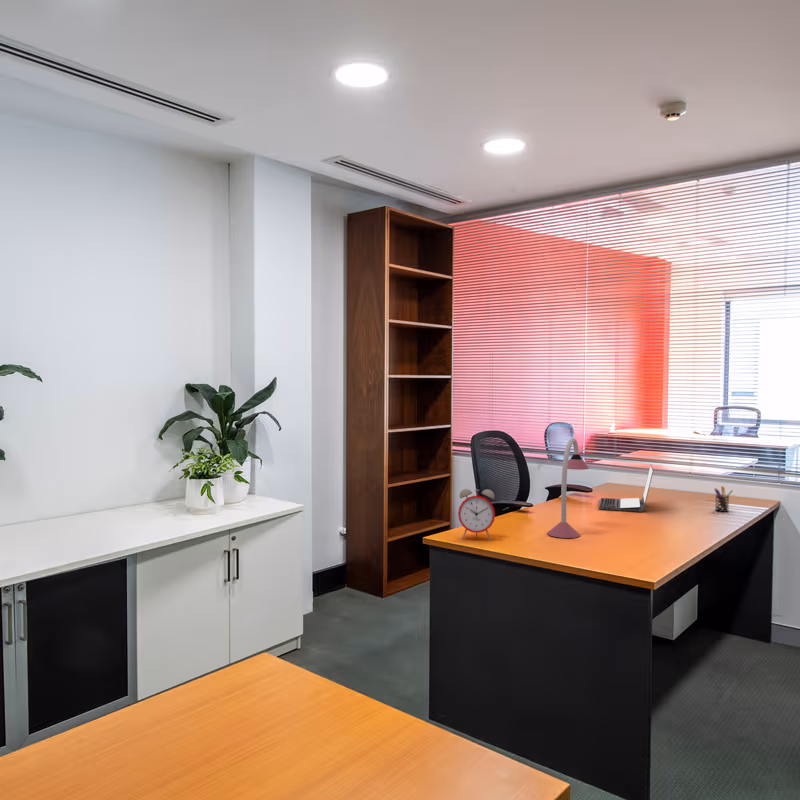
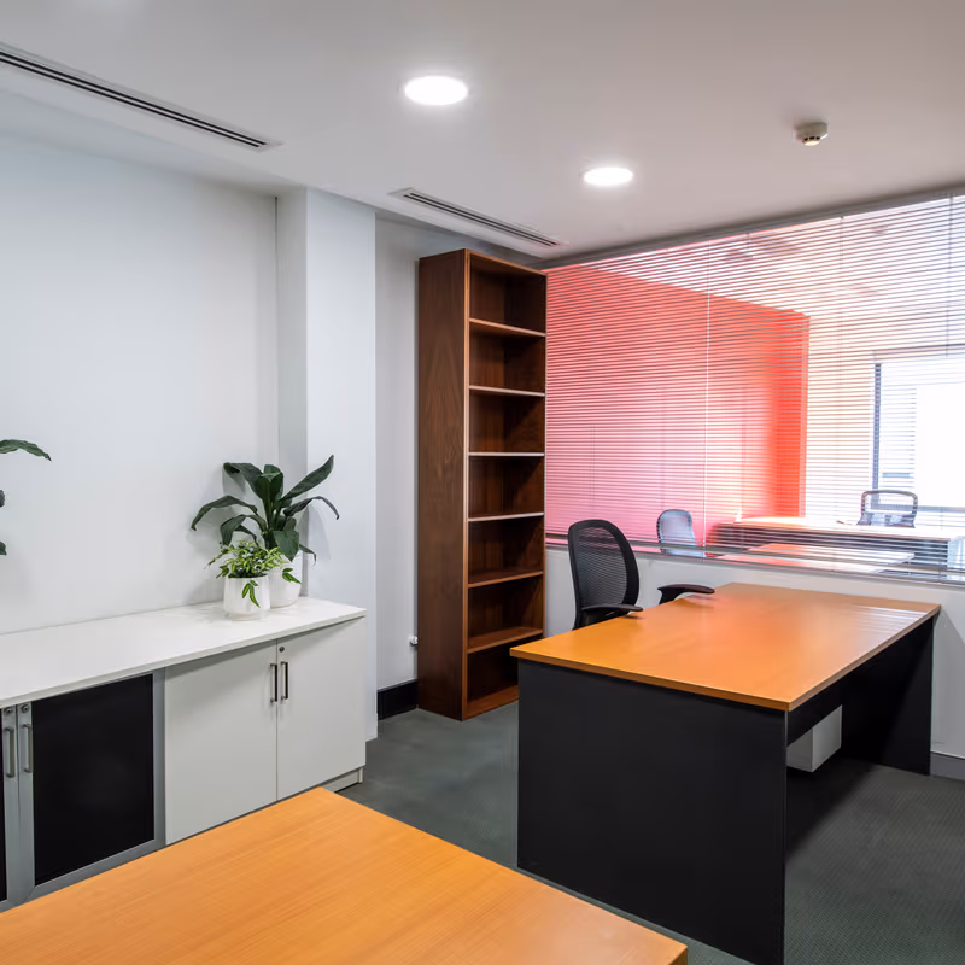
- laptop (629, 498)
- desk lamp (566, 484)
- alarm clock (476, 513)
- pen holder (723, 498)
